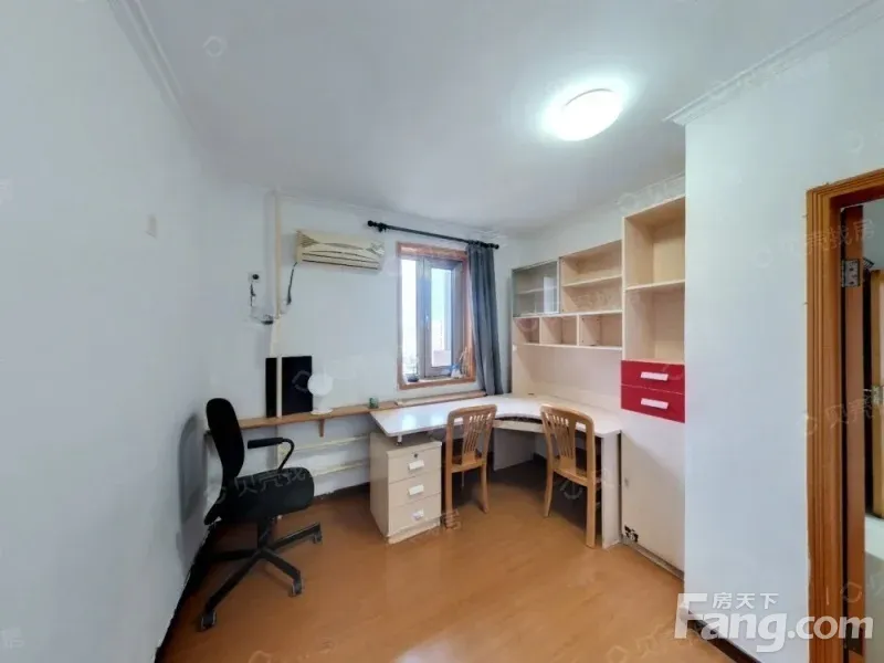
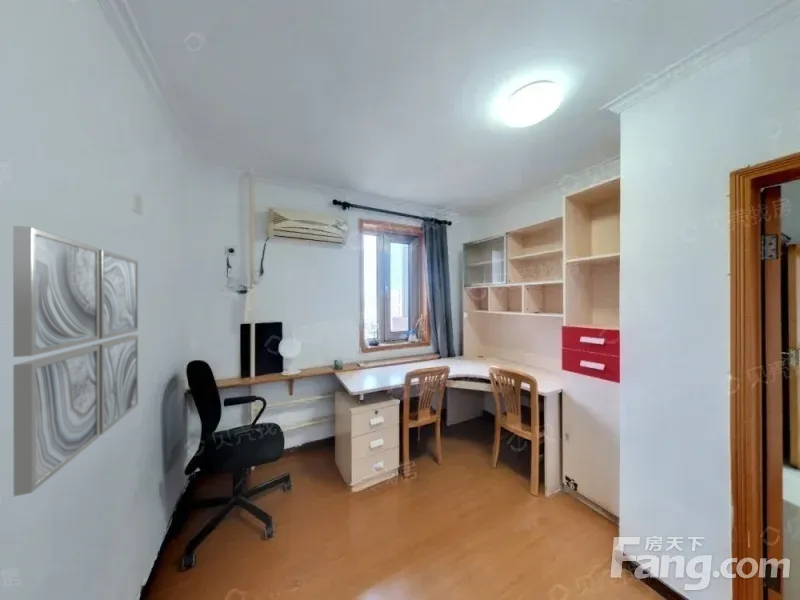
+ wall art (94, 344)
